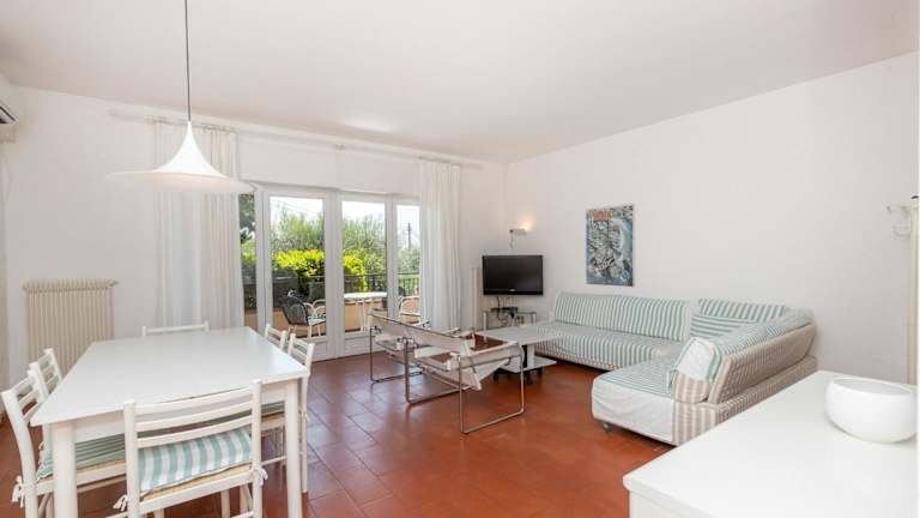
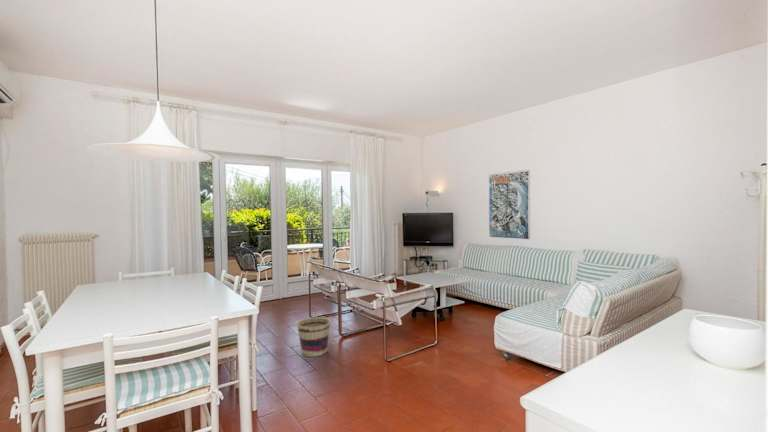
+ basket (314, 336)
